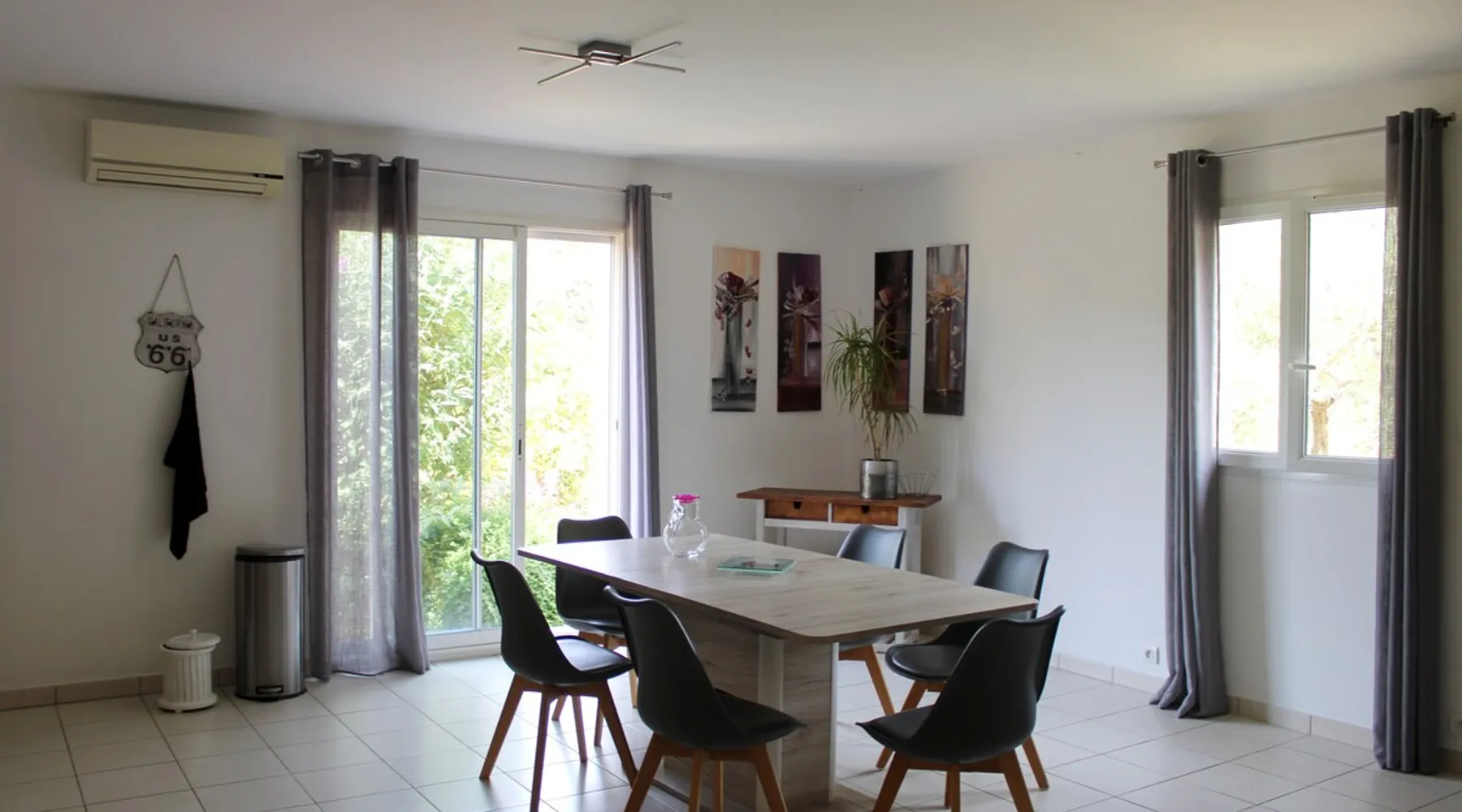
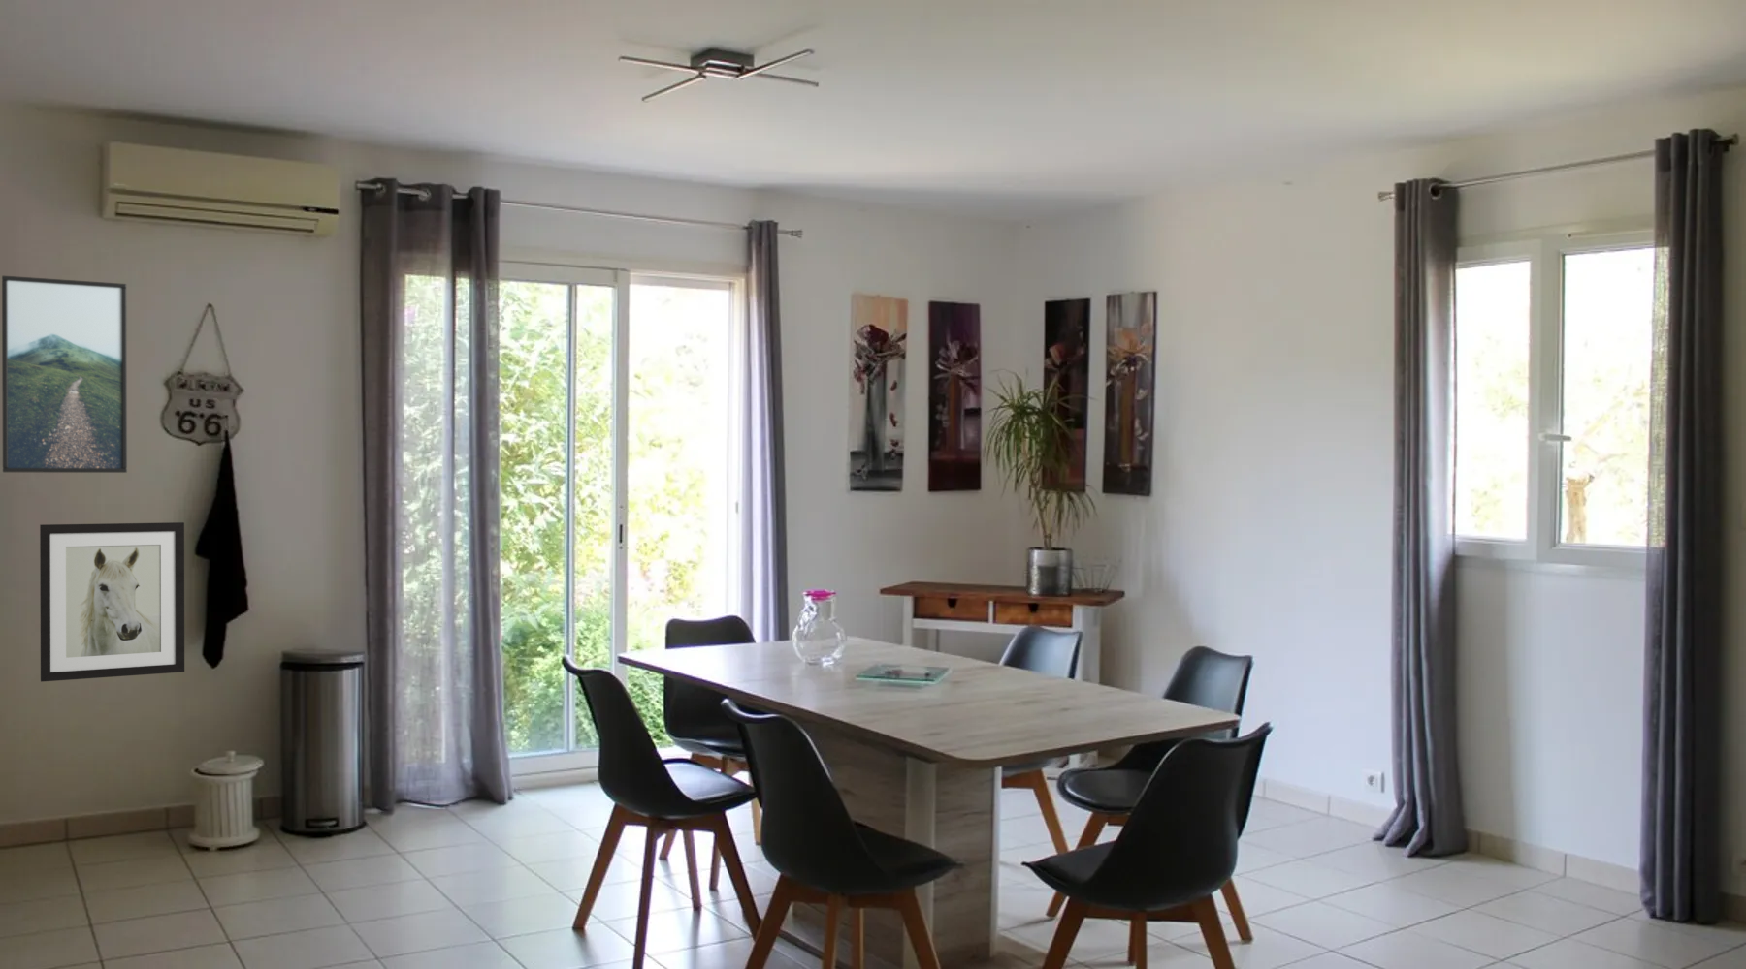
+ wall art (113, 600)
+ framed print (64, 376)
